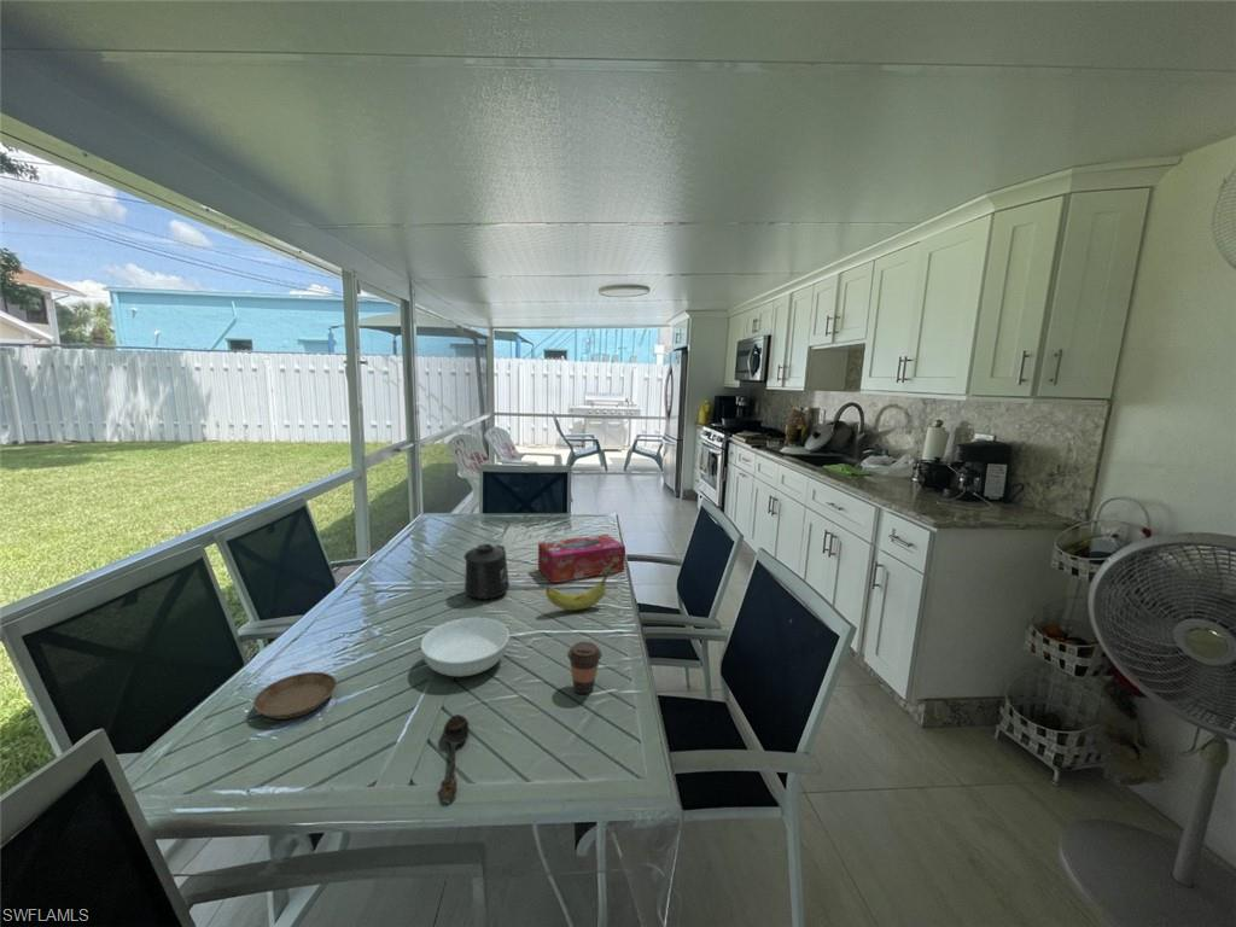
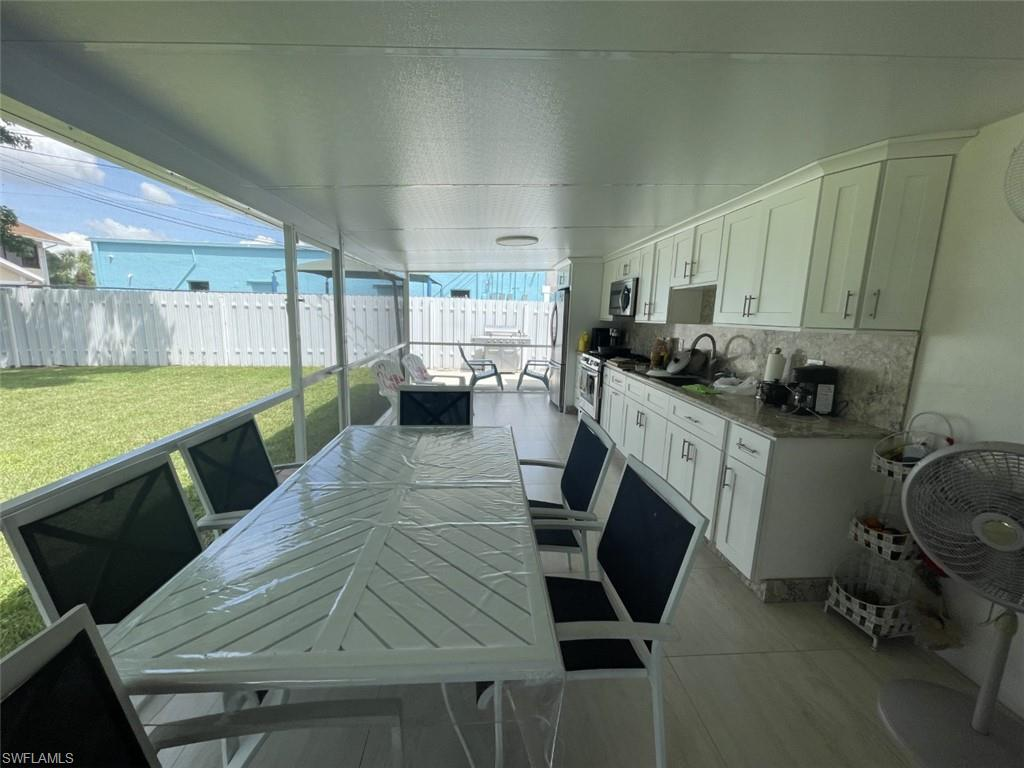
- fruit (578, 594)
- coffee cup (584, 667)
- saucer (297, 696)
- serving bowl (466, 649)
- spoon (451, 753)
- tissue box (581, 556)
- mug (486, 566)
